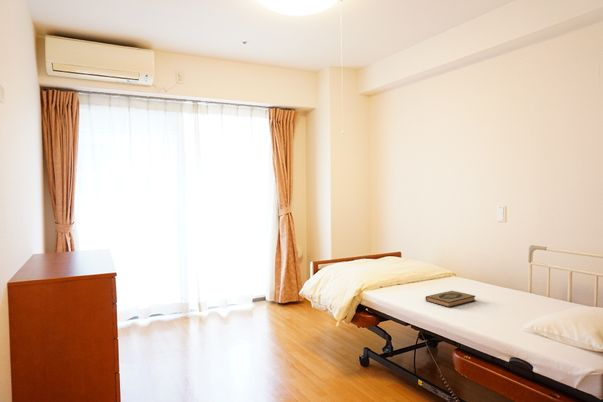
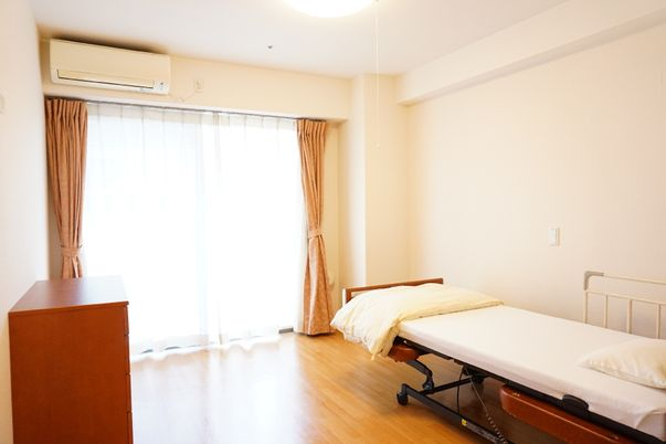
- hardback book (450, 298)
